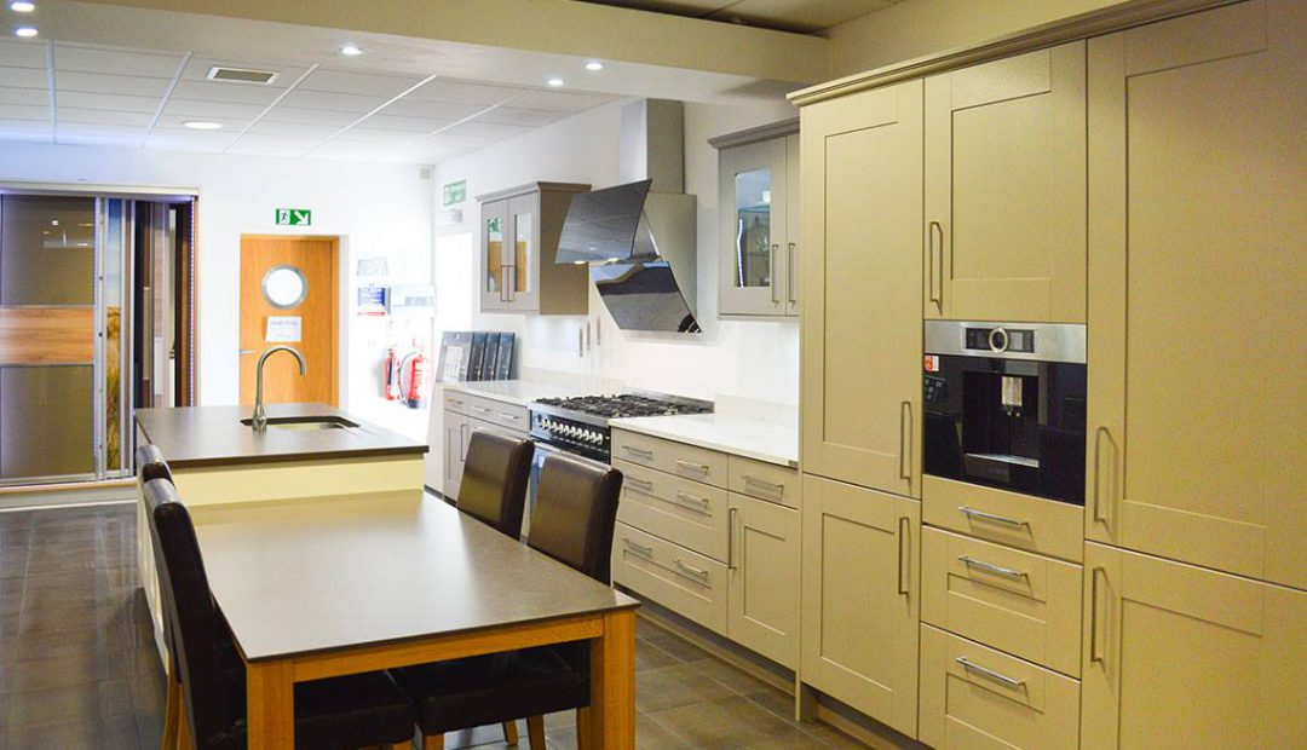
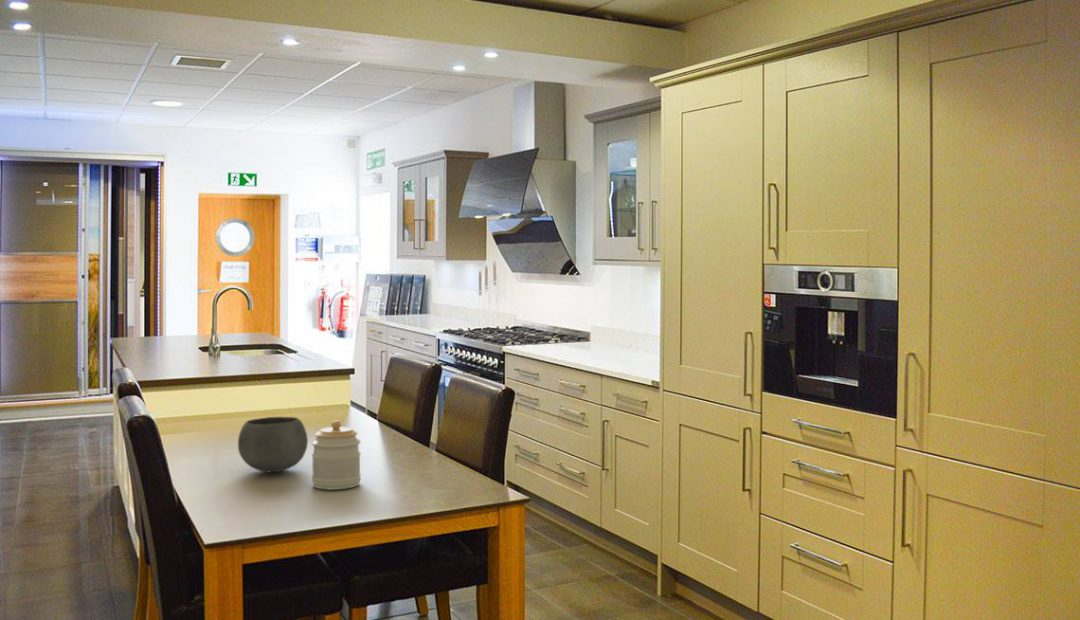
+ bowl (273, 445)
+ jar (336, 452)
